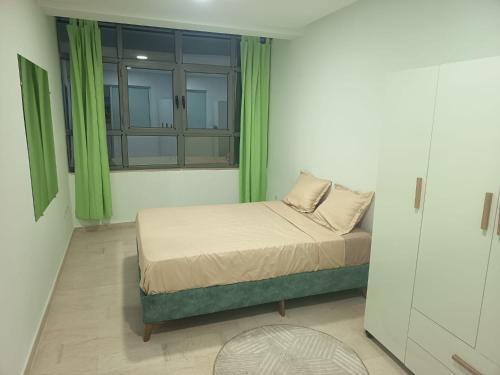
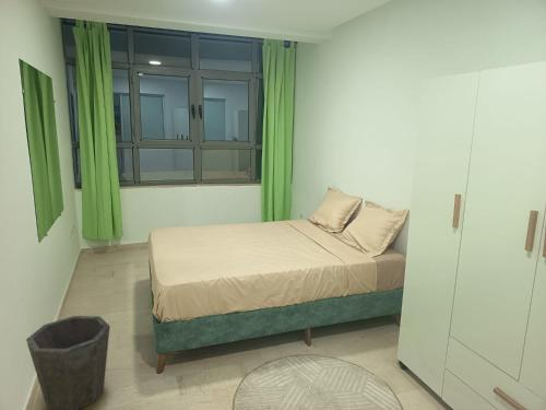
+ waste bin (72, 363)
